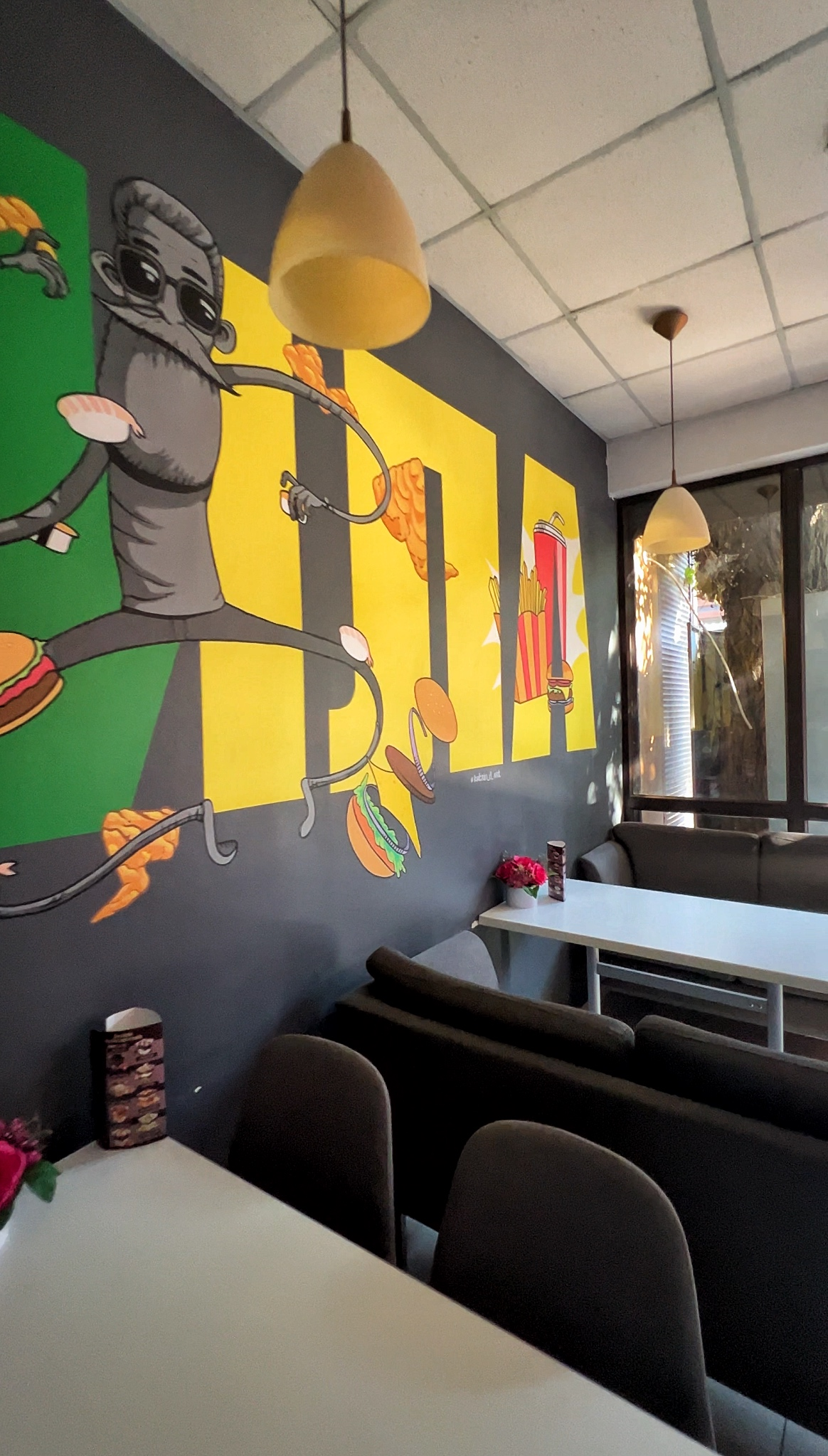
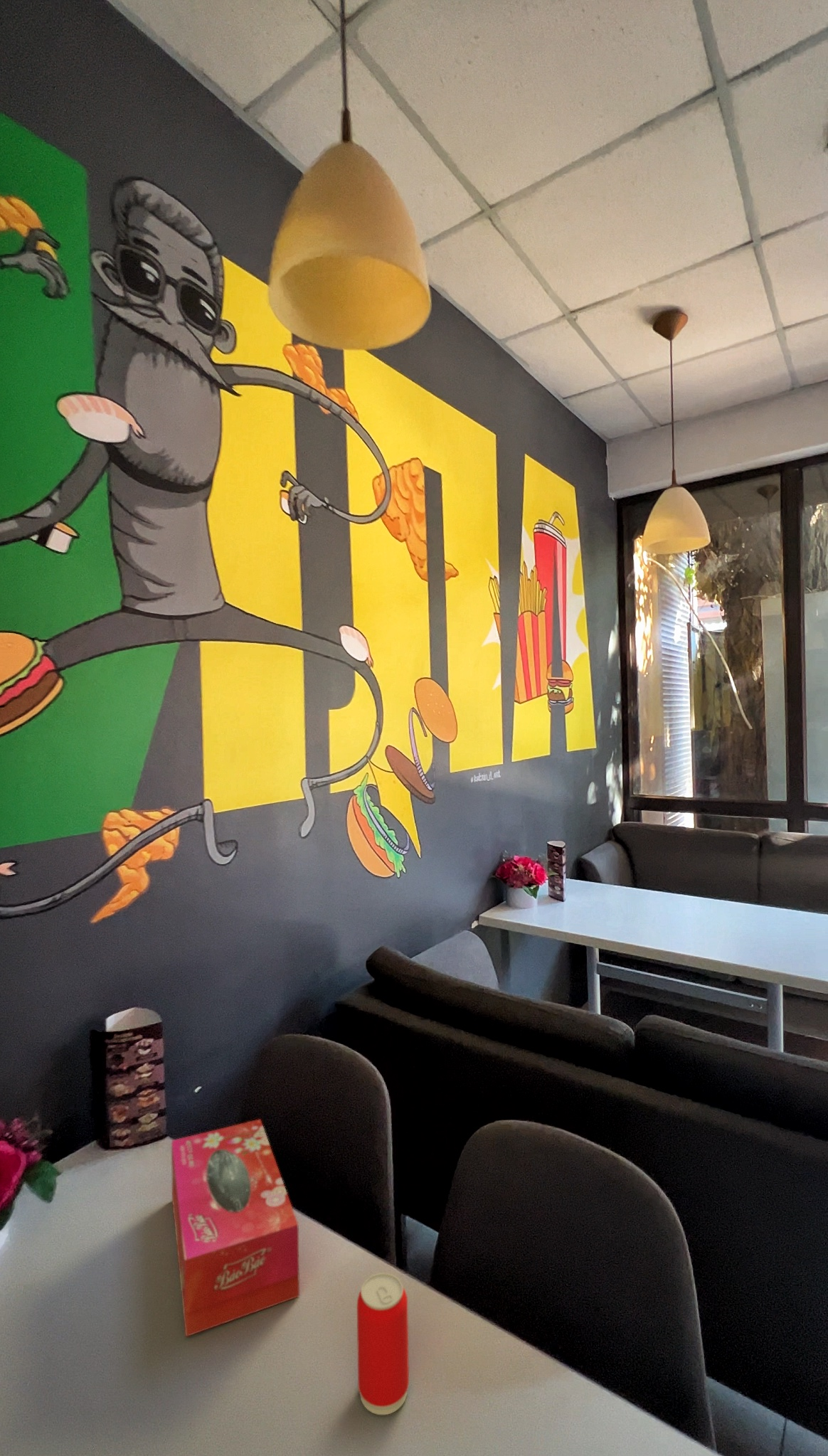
+ tissue box (228, 1211)
+ beverage can (383, 1340)
